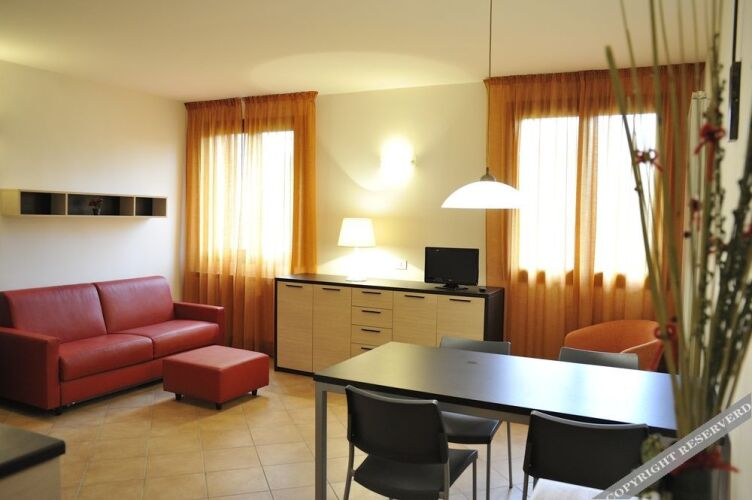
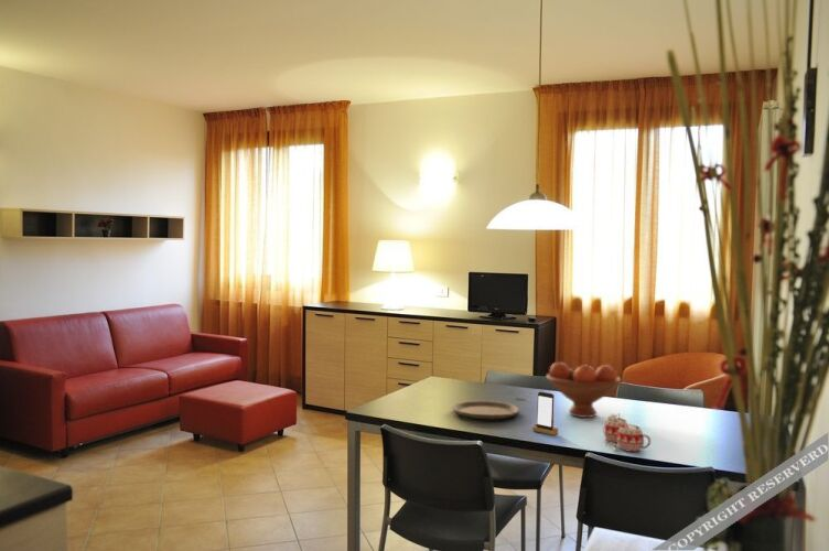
+ fruit bowl (582, 388)
+ smartphone (545, 412)
+ plate (485, 410)
+ mug (626, 431)
